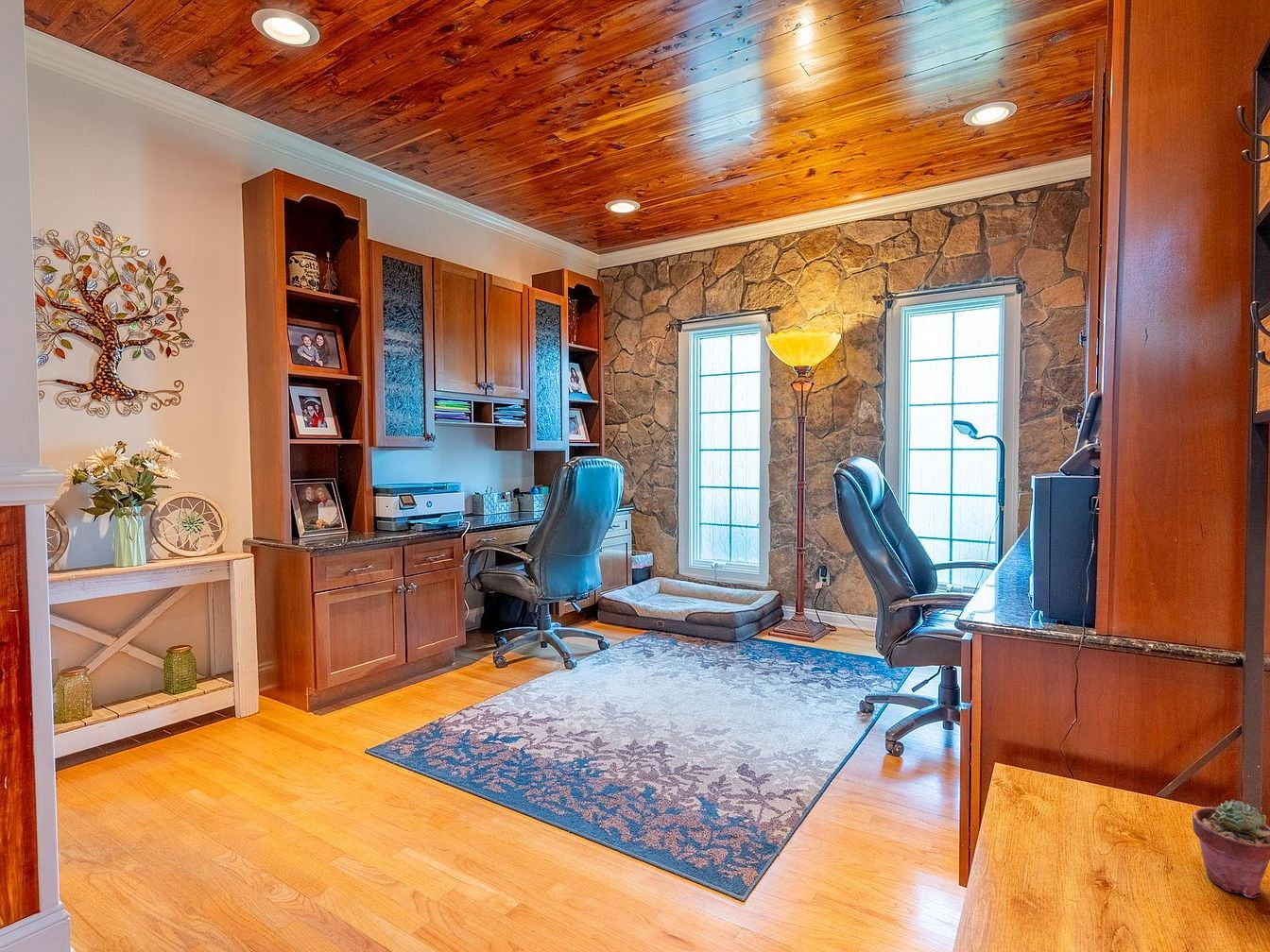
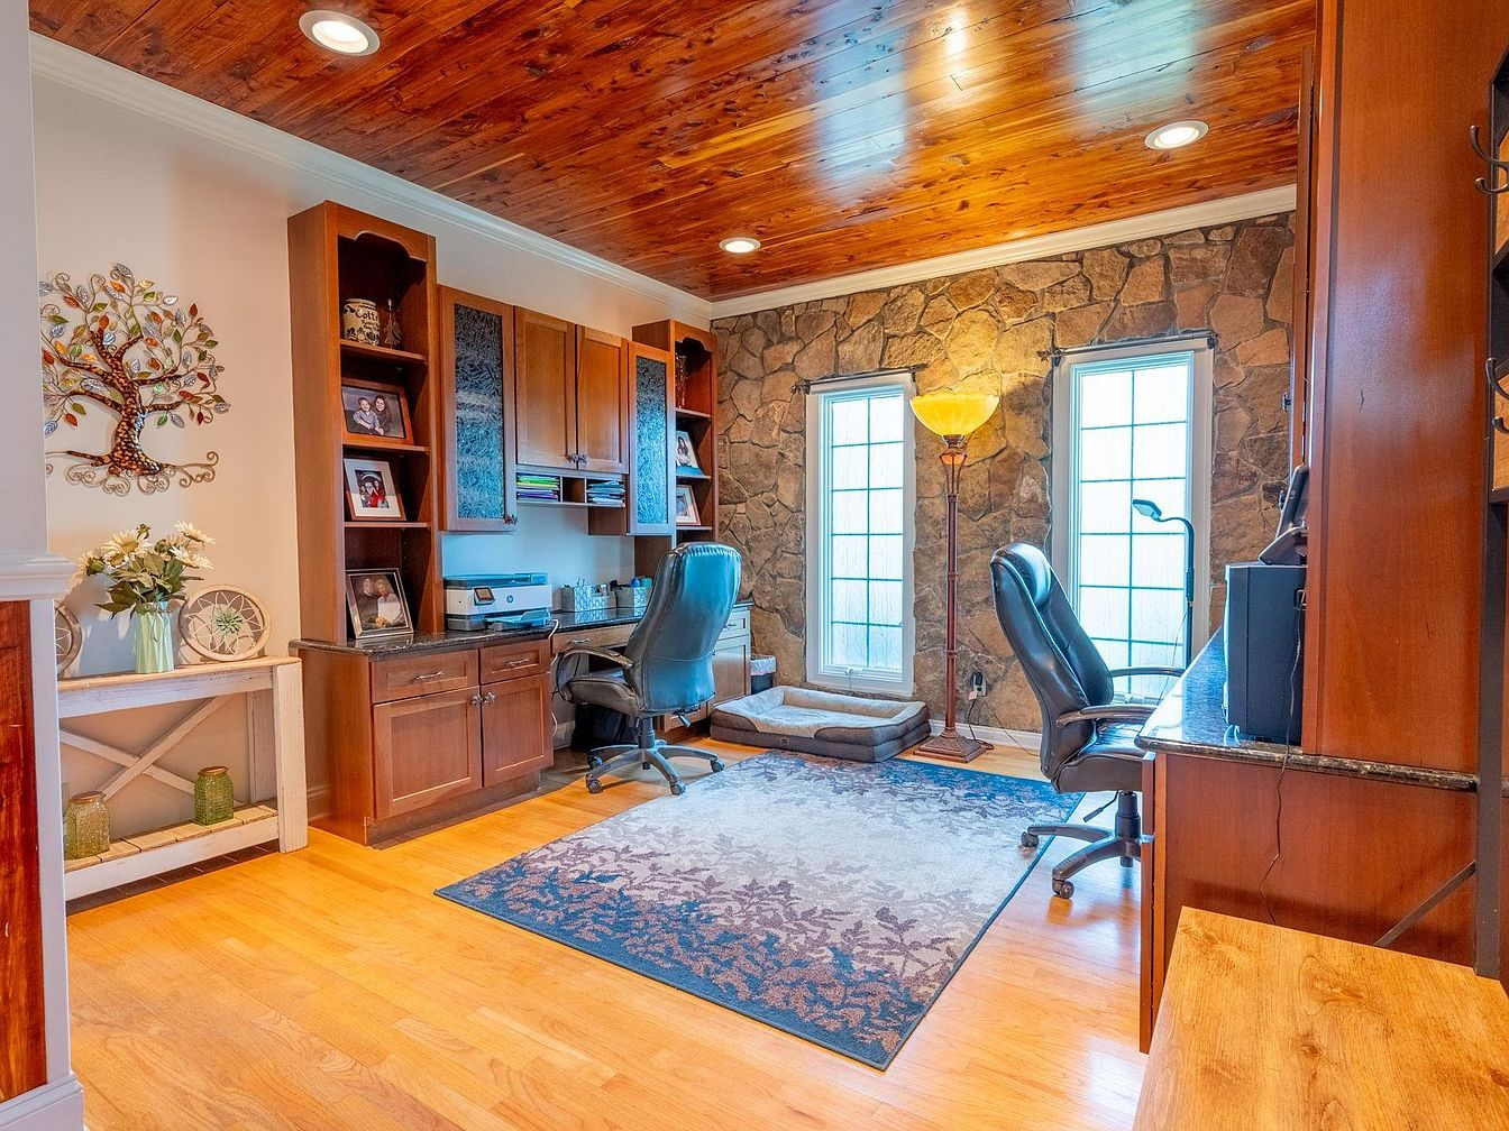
- potted succulent (1234, 842)
